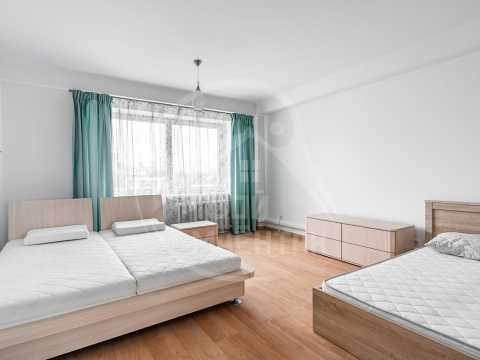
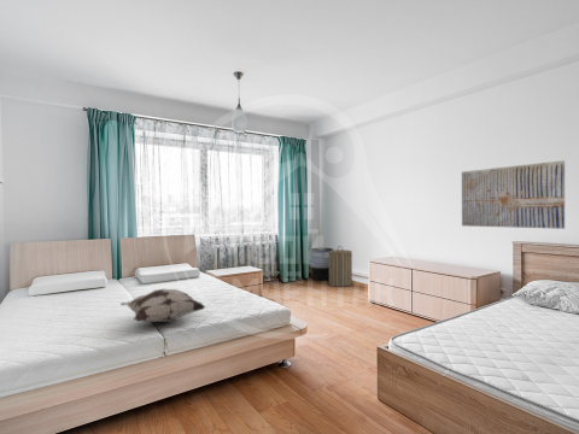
+ trash can (321, 263)
+ laundry hamper (340, 264)
+ wall art (507, 197)
+ decorative pillow (162, 305)
